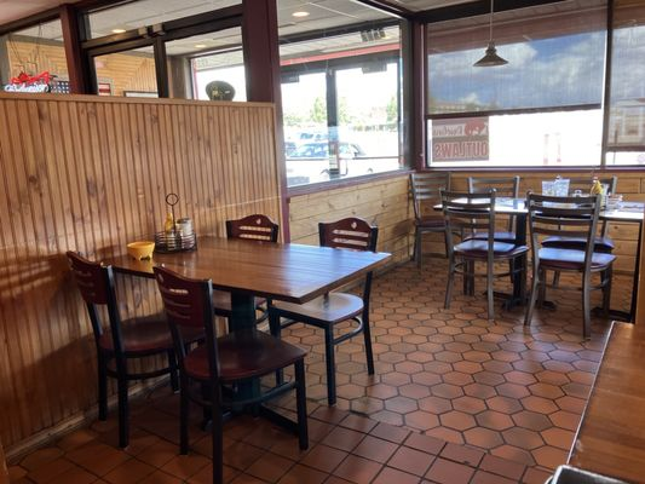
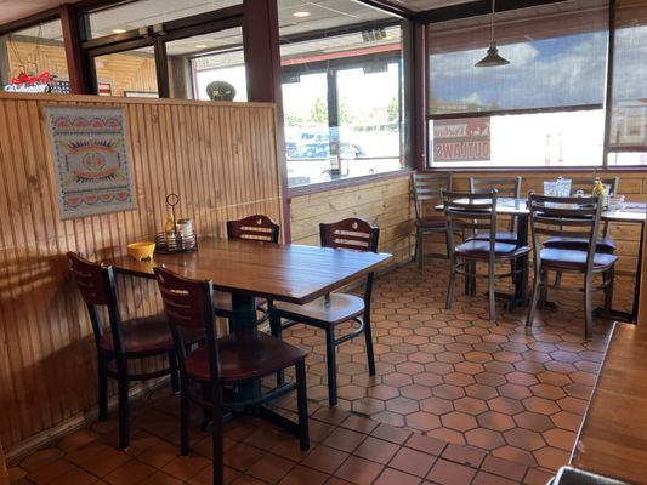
+ wall art (93, 161)
